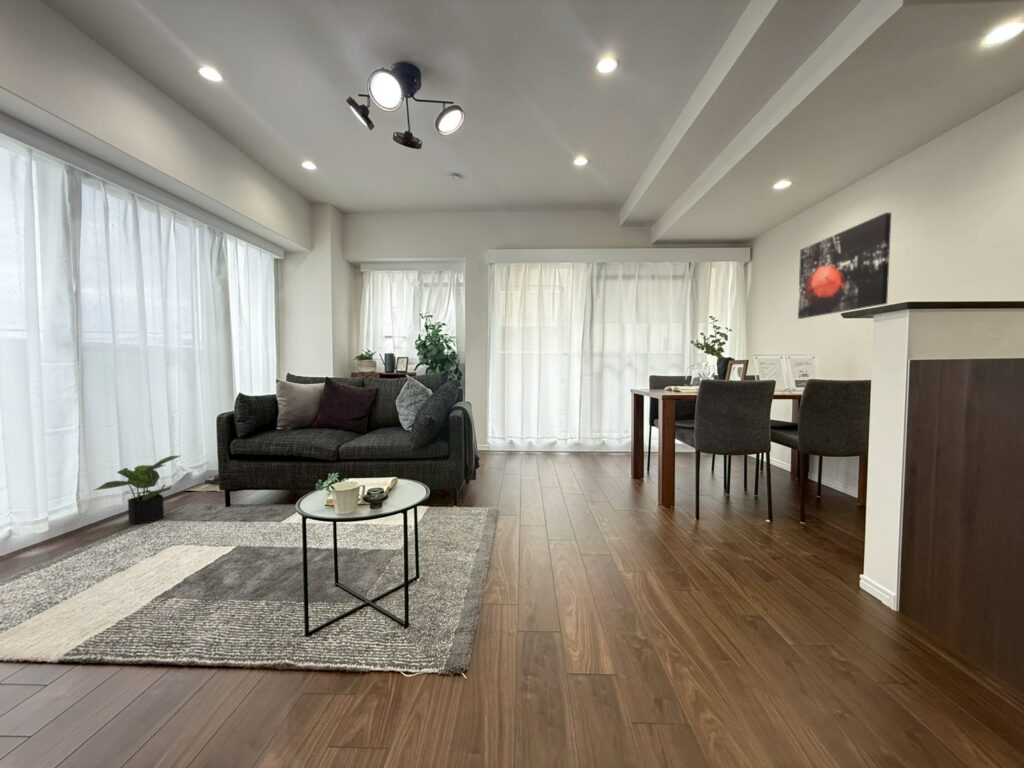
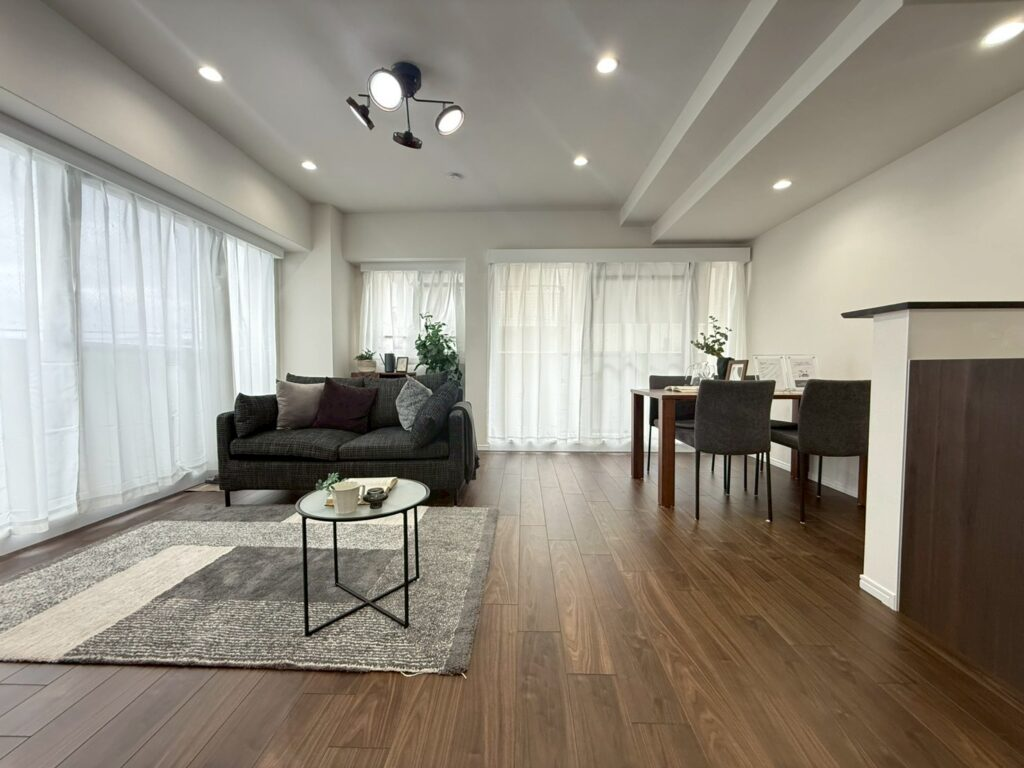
- wall art (837, 273)
- potted plant (146, 489)
